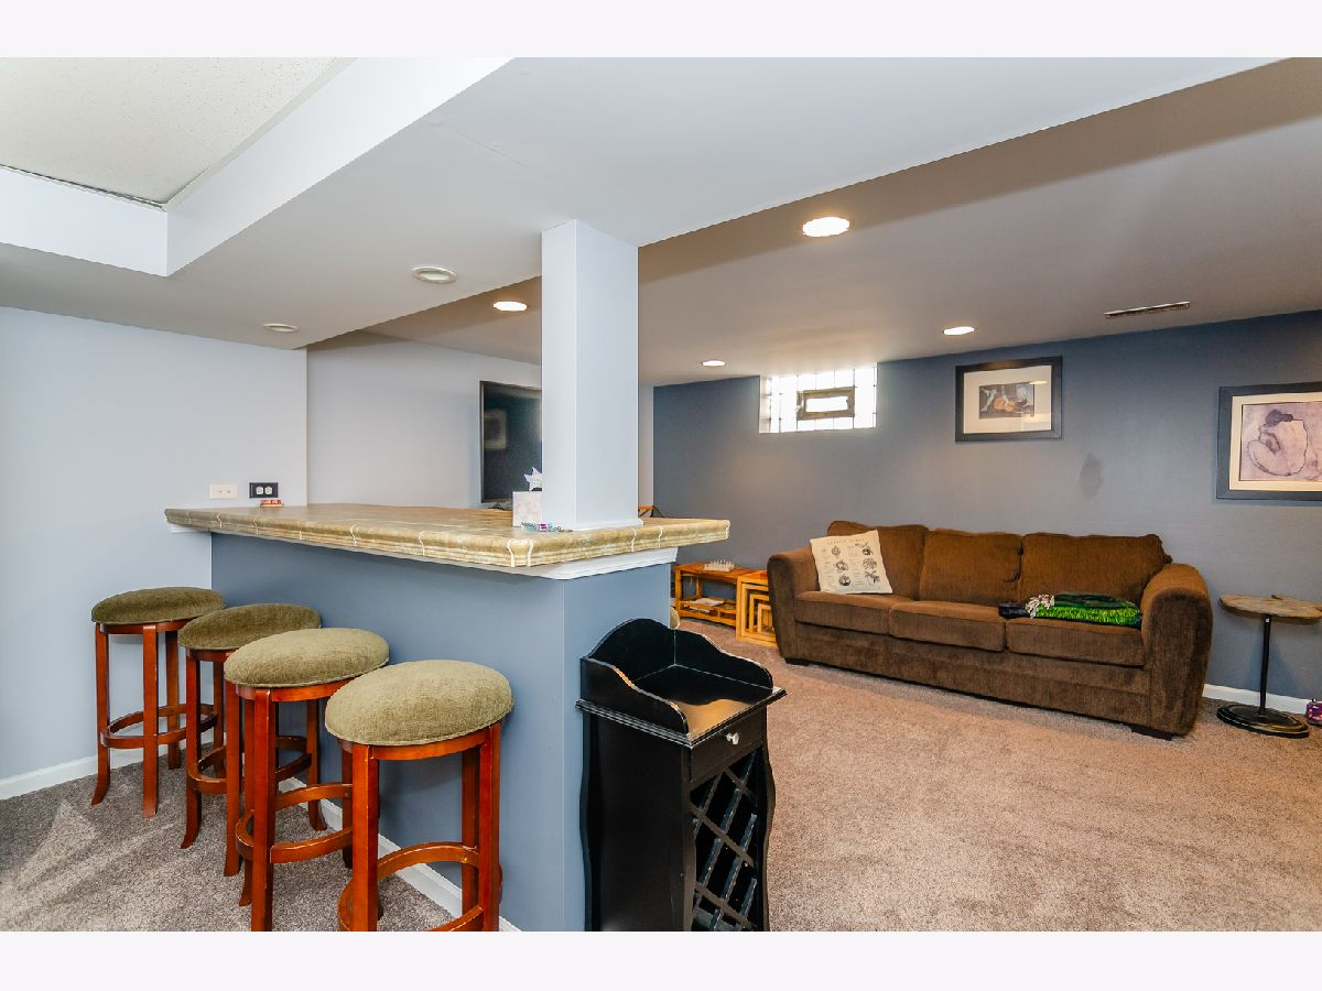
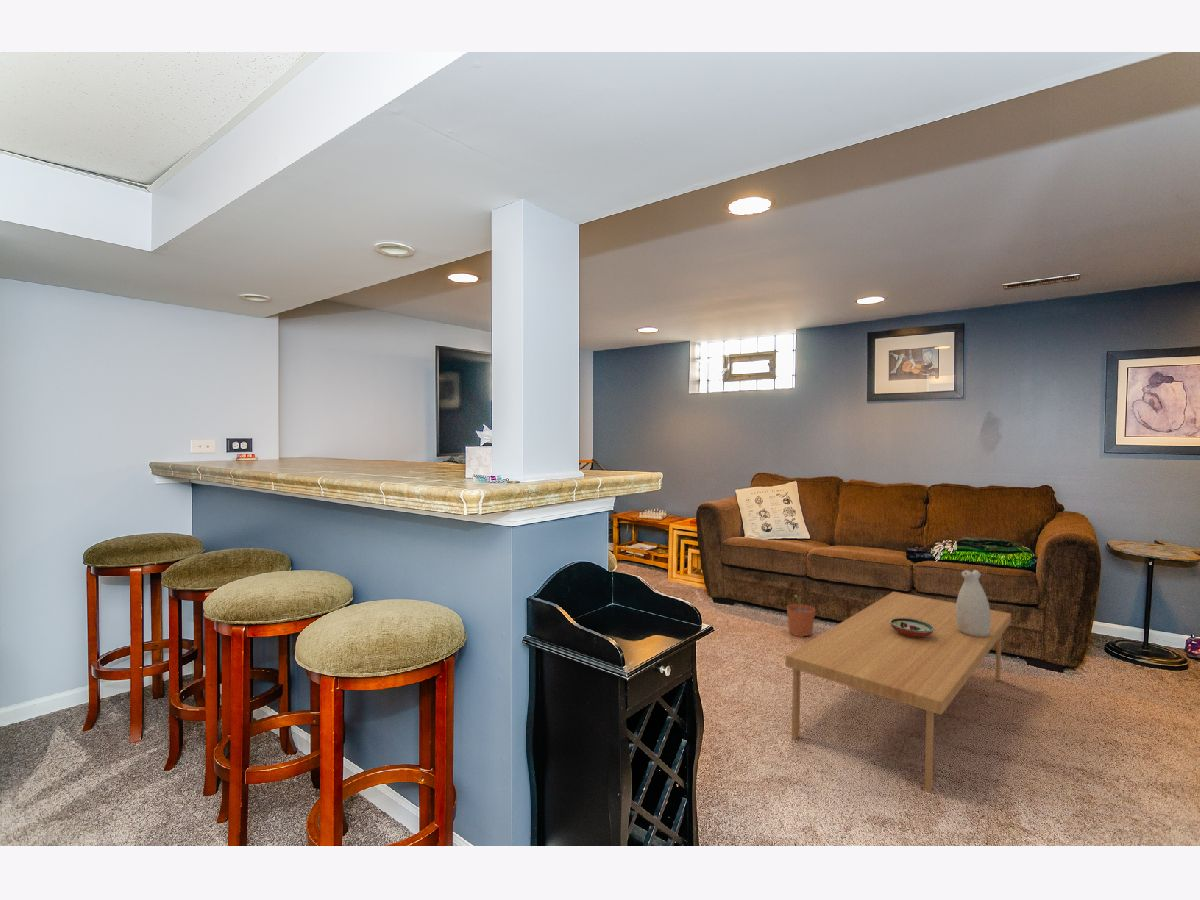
+ decorative bowl (911, 628)
+ plant pot (800, 614)
+ vase (973, 601)
+ coffee table (910, 669)
